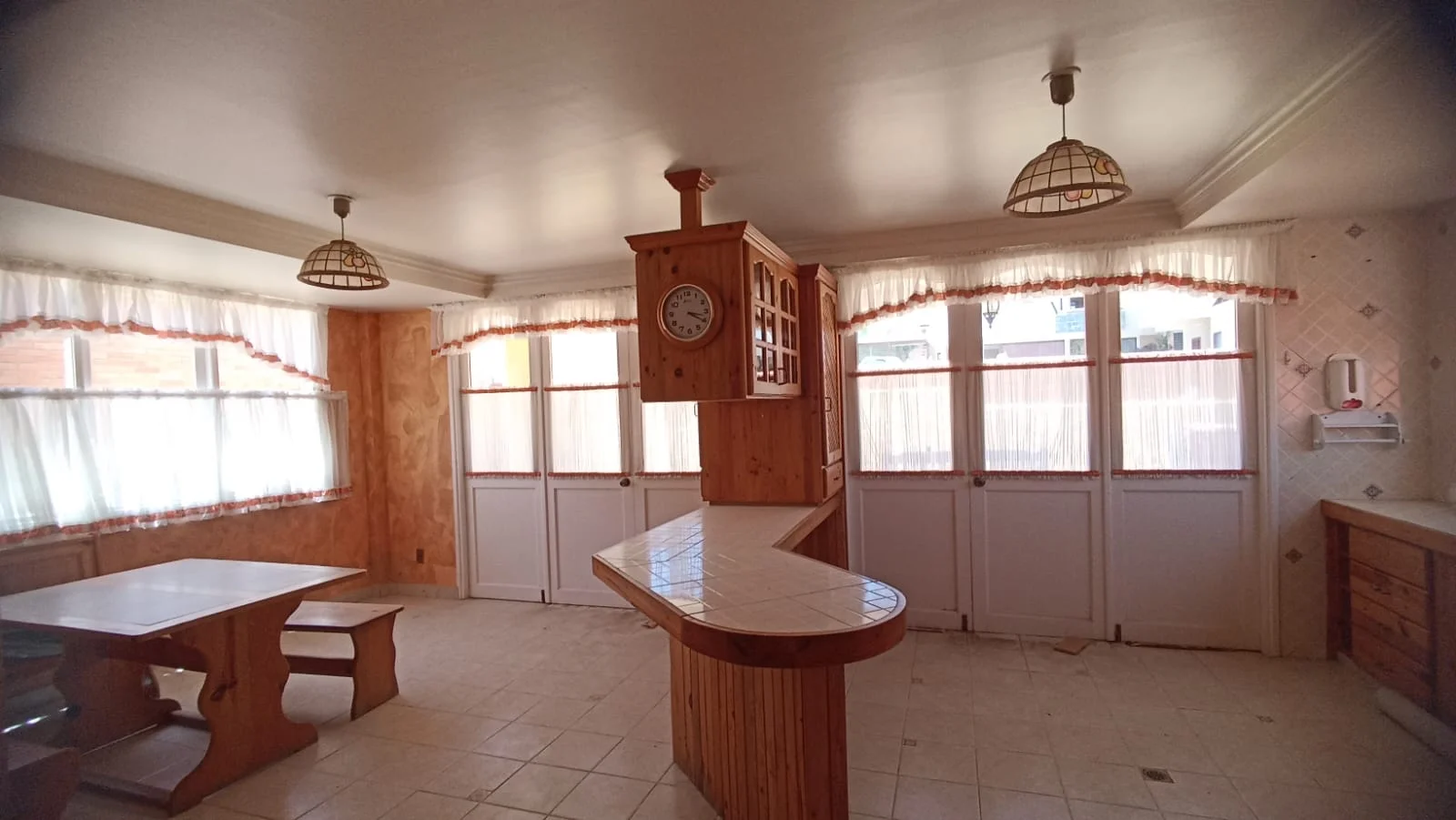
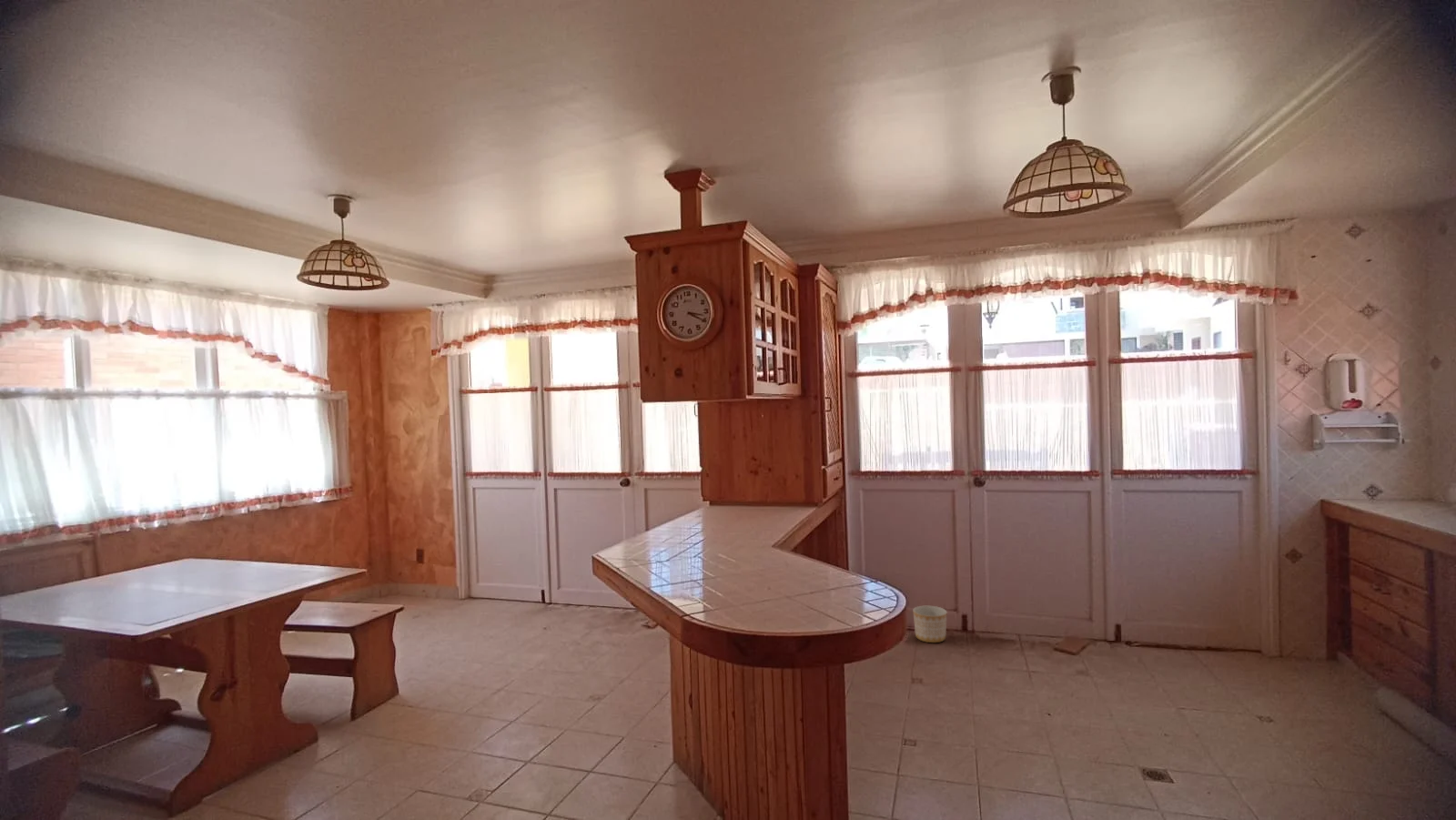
+ planter (930, 624)
